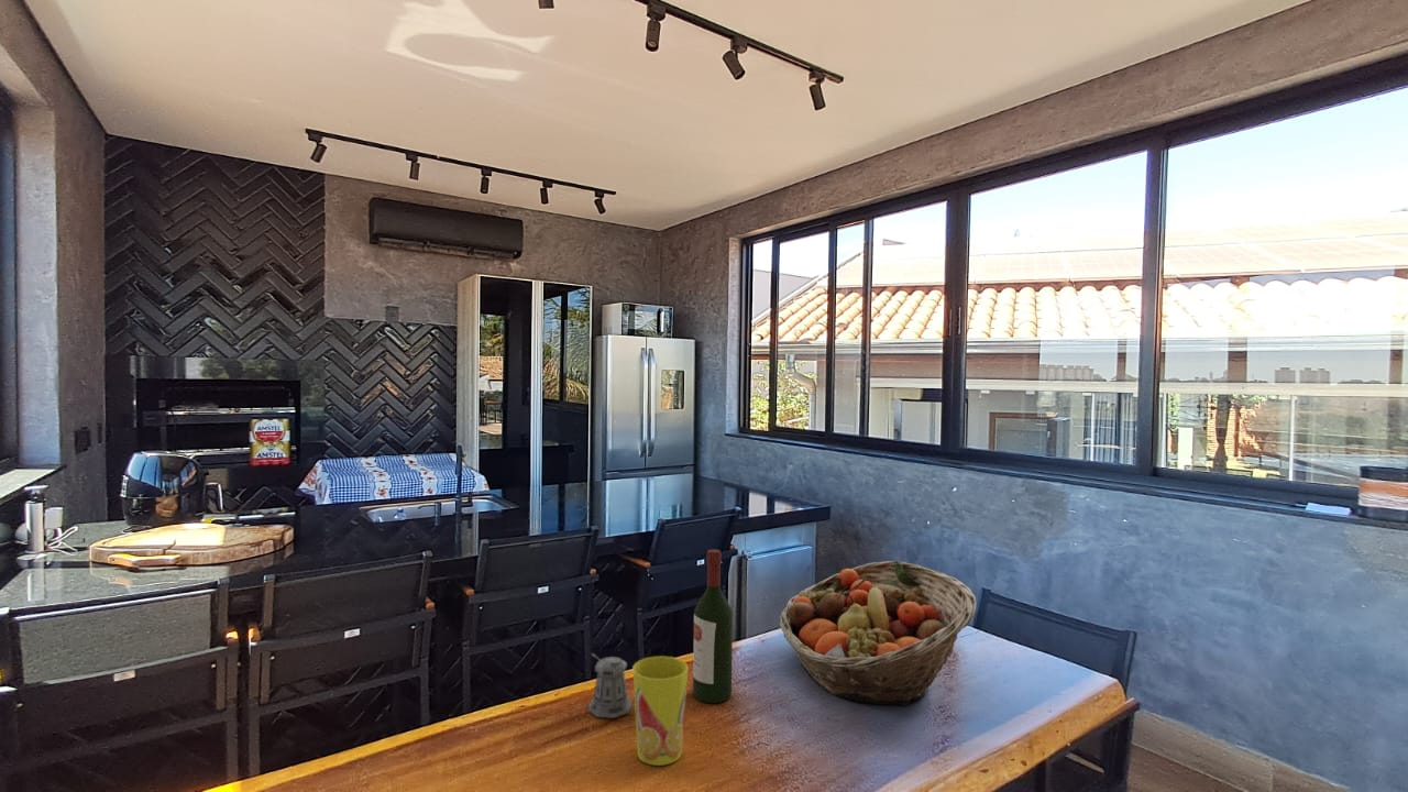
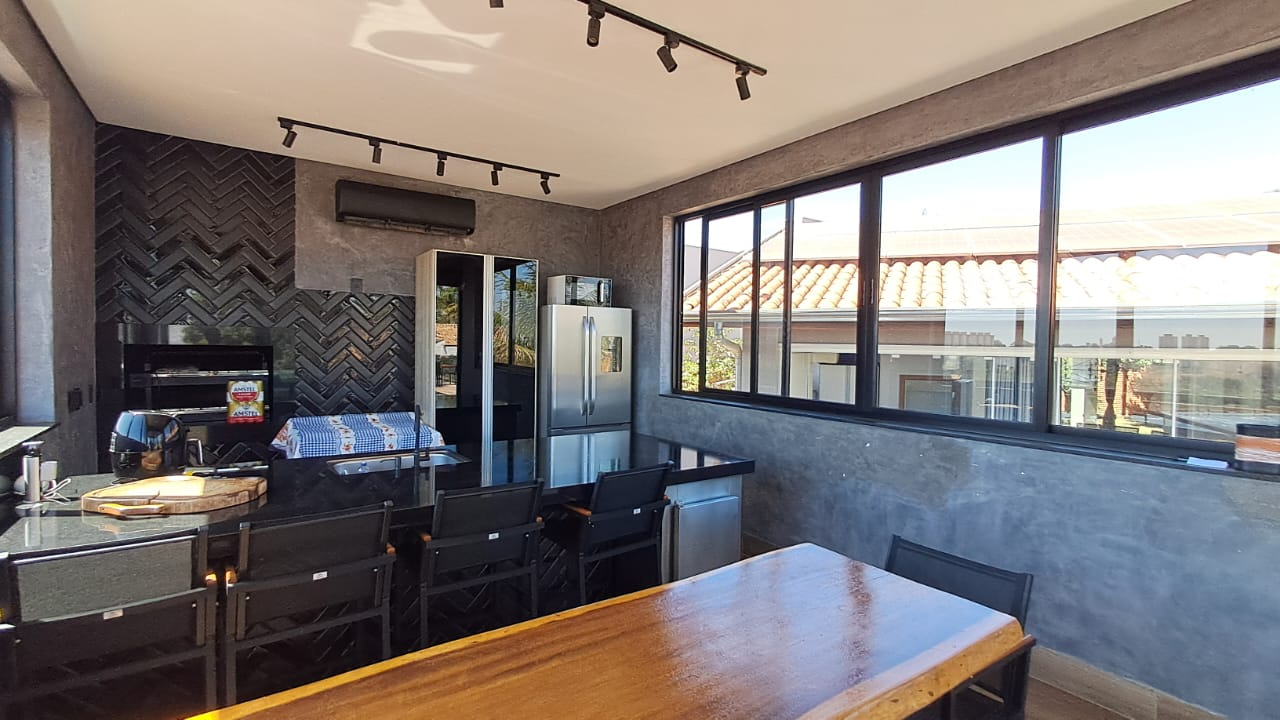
- wine bottle (713, 623)
- cup (659, 710)
- fruit basket (872, 624)
- pepper shaker (608, 680)
